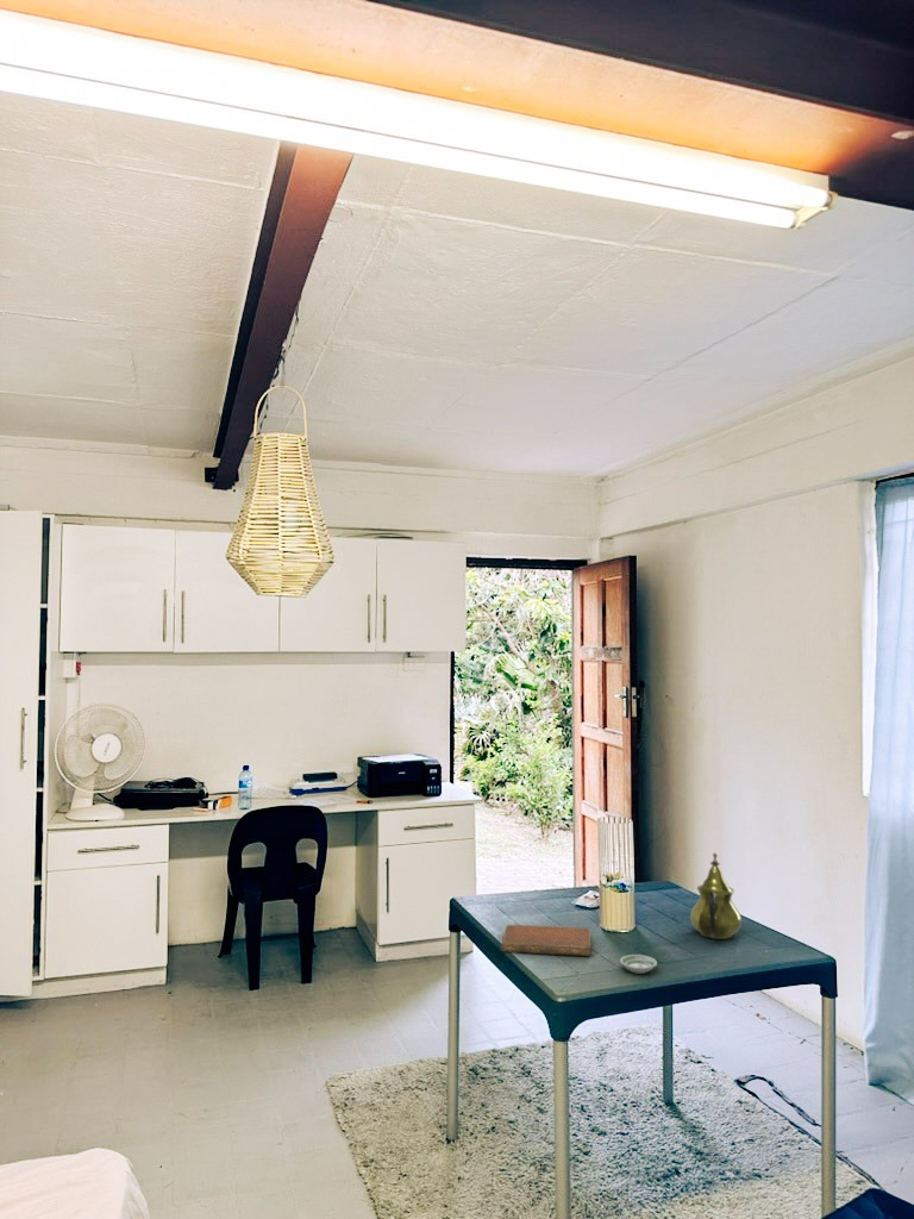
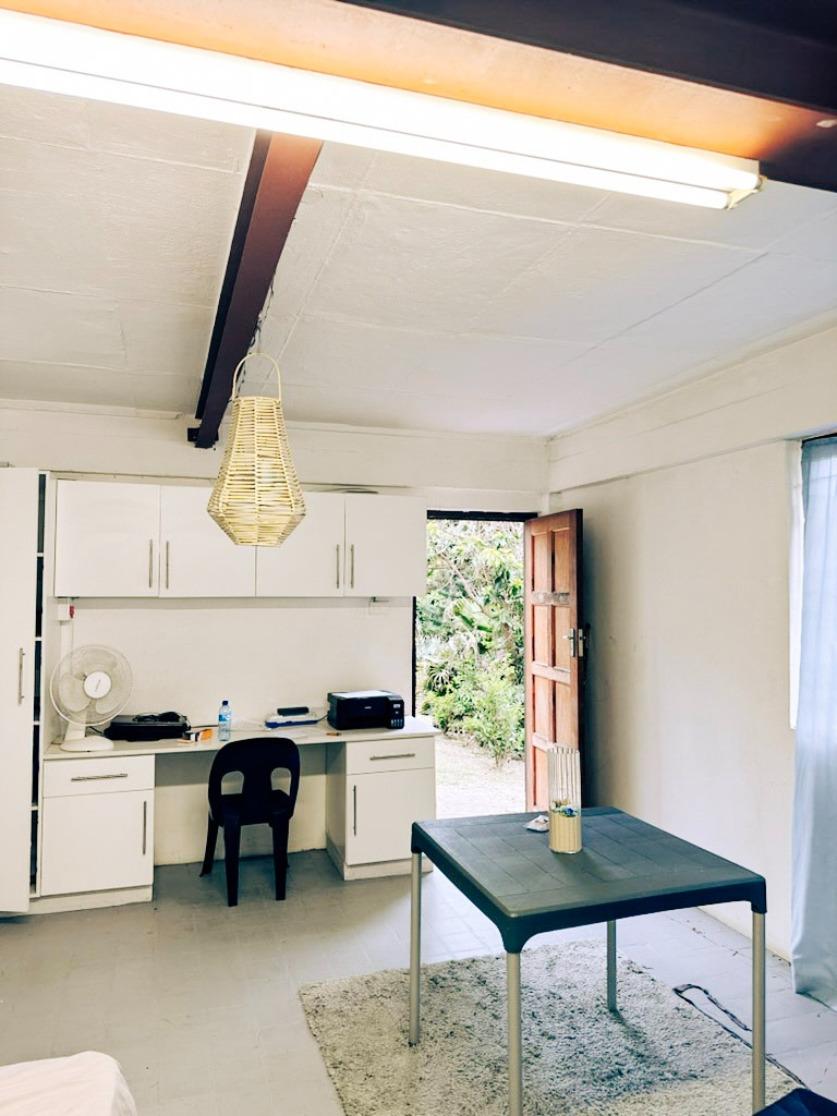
- notebook (546, 939)
- saucer (638, 964)
- teapot (715, 893)
